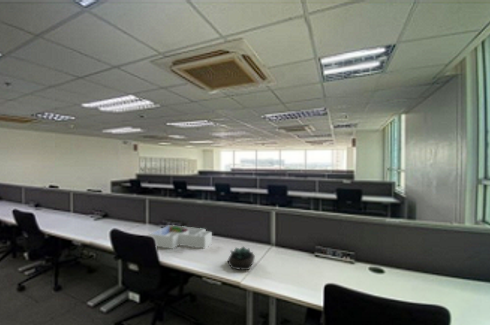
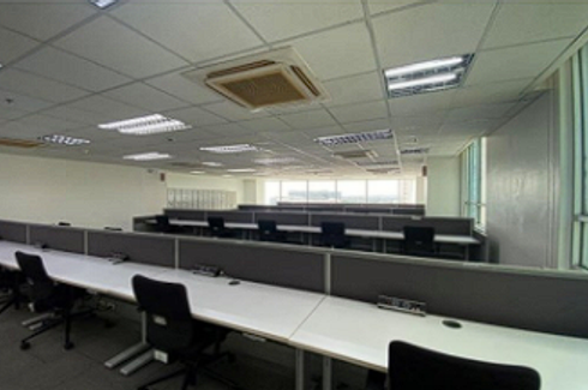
- succulent plant (241, 257)
- desk organizer (182, 237)
